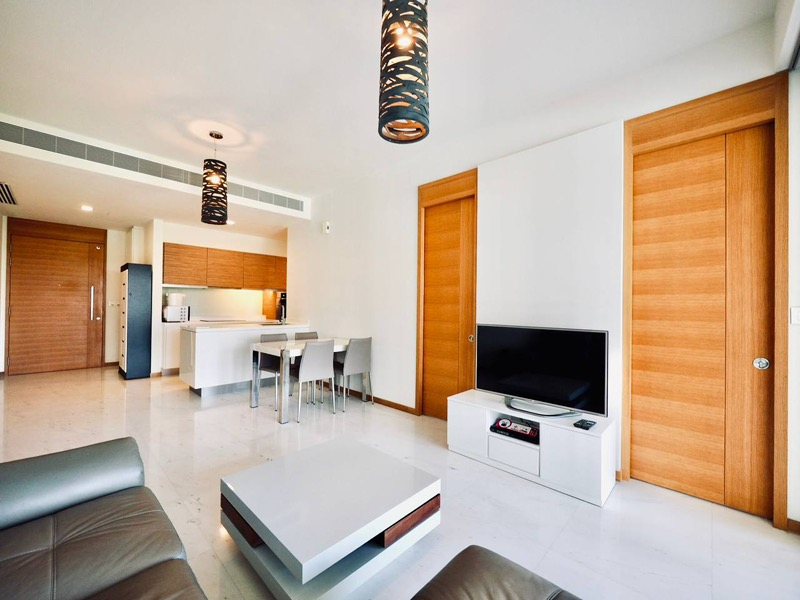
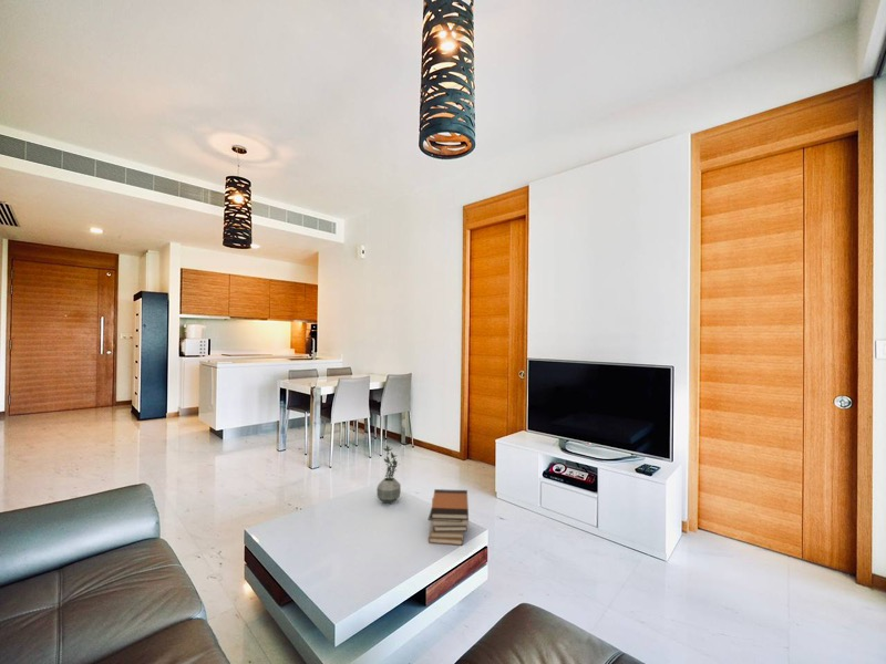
+ potted plant (389, 473)
+ book stack (449, 515)
